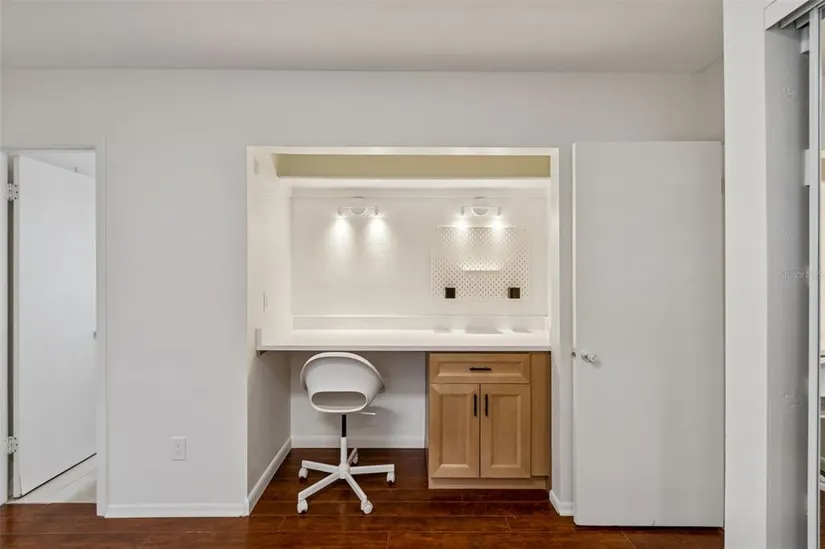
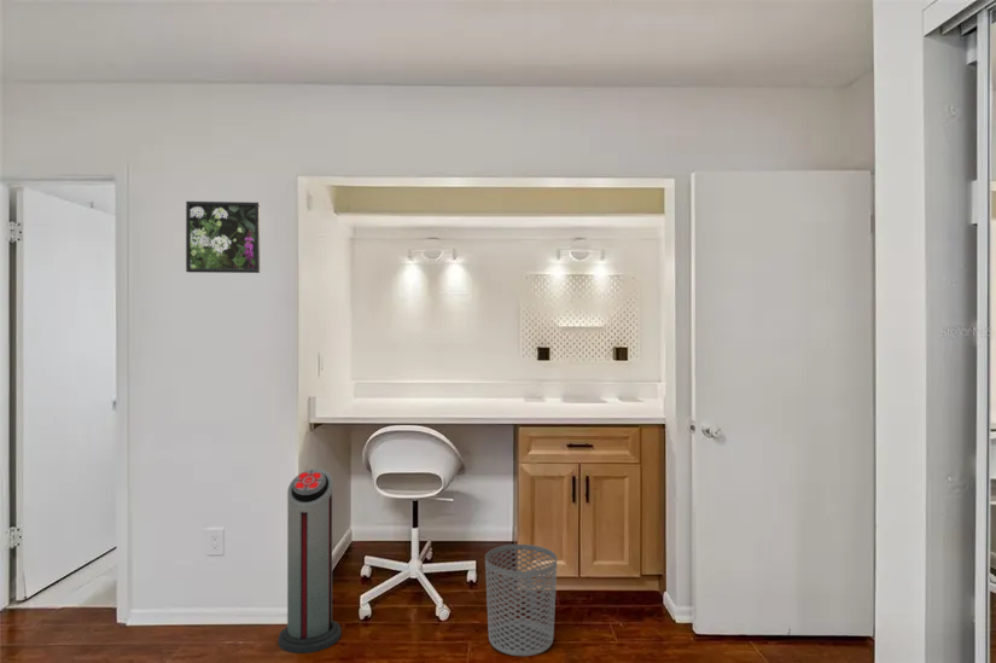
+ waste bin (520, 598)
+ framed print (222, 237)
+ air purifier (309, 554)
